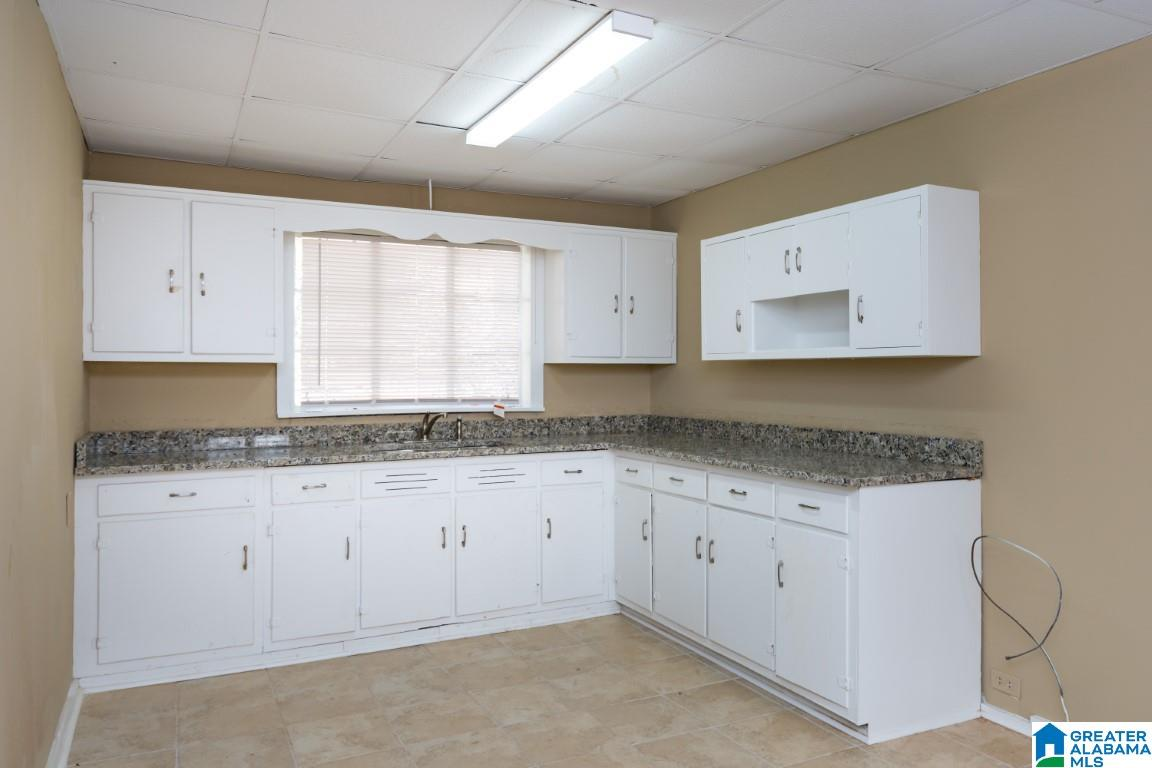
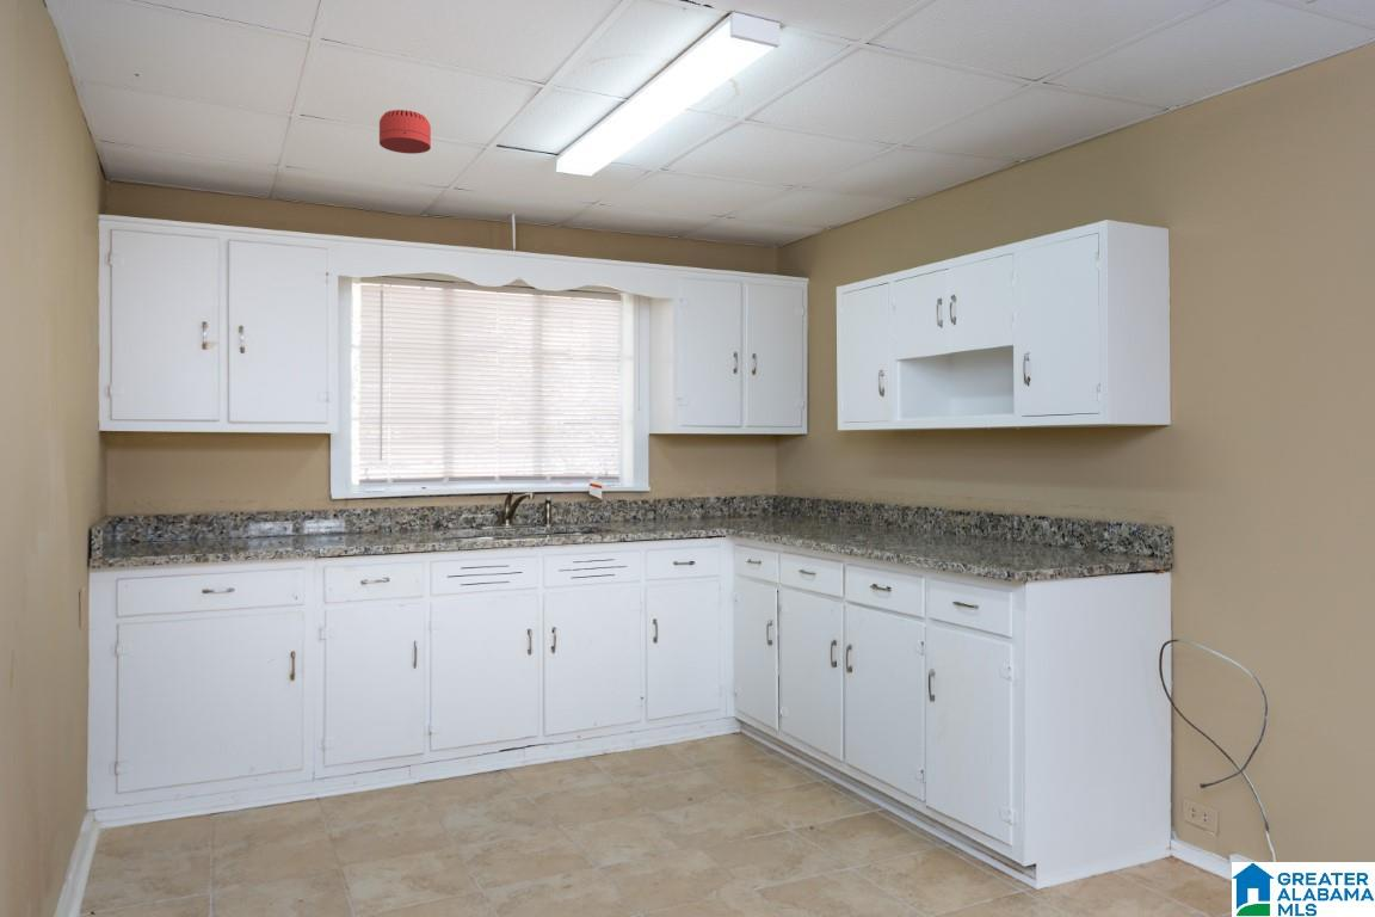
+ smoke detector (405, 130)
